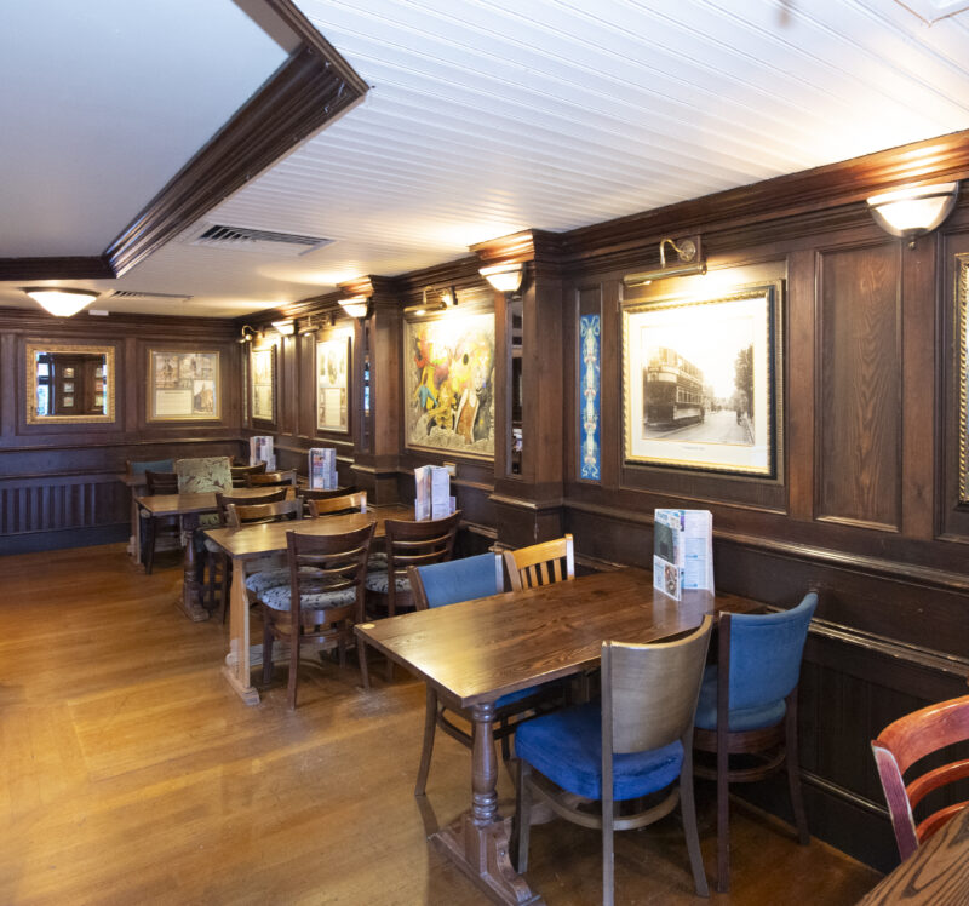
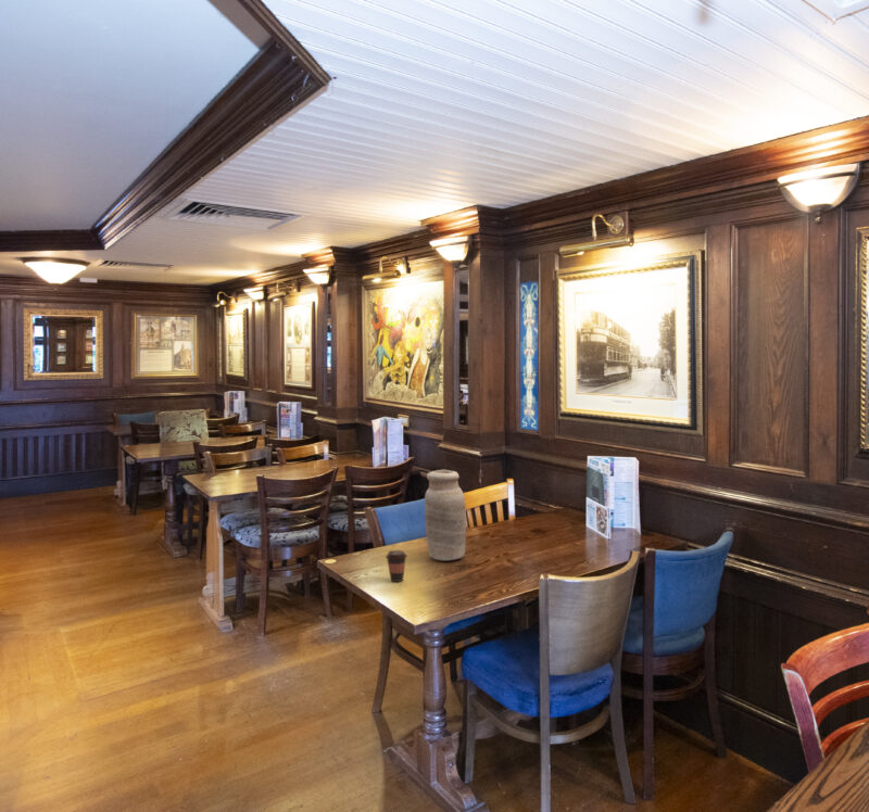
+ vase (444, 515)
+ coffee cup (396, 566)
